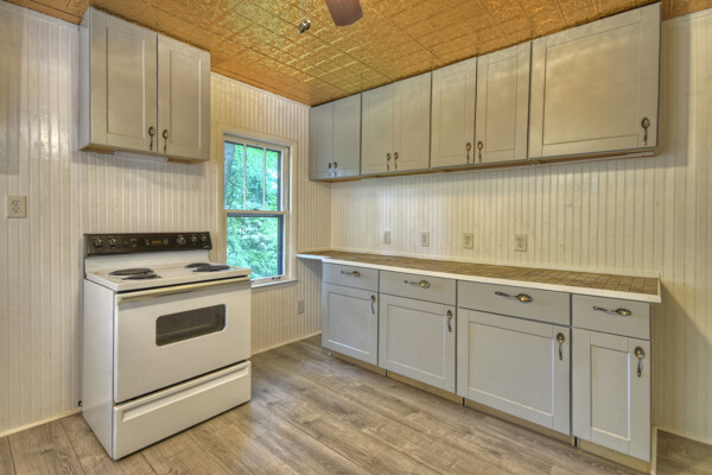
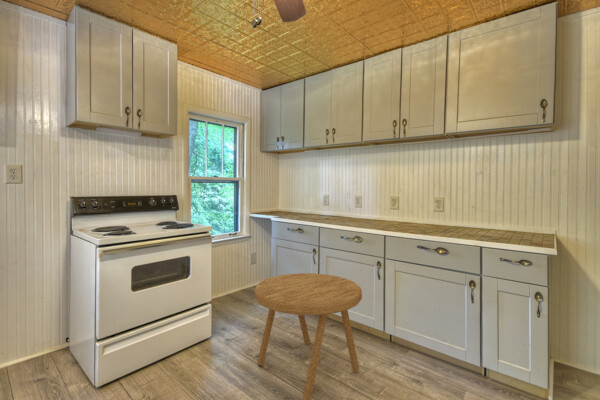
+ side table (306, 328)
